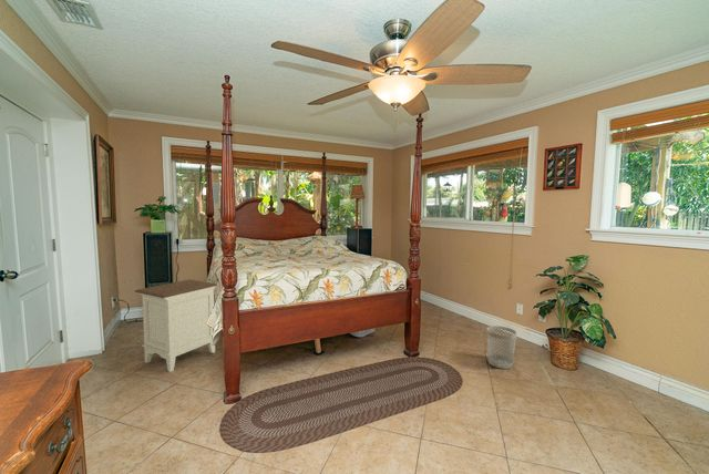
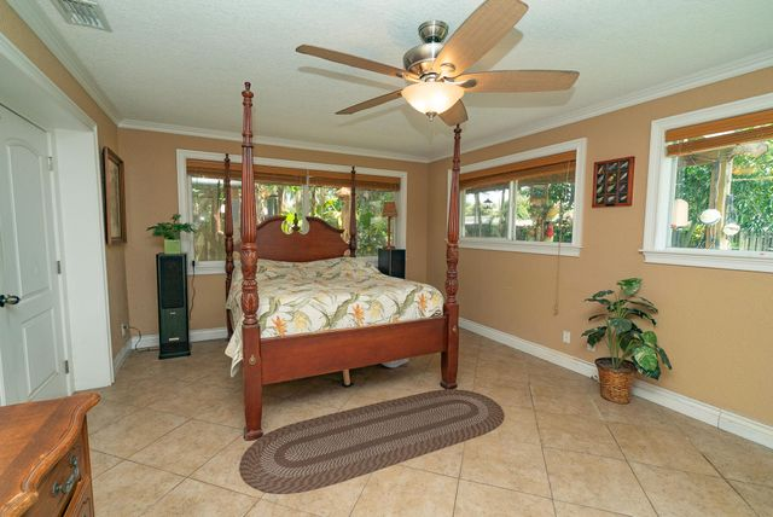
- wastebasket (501, 347)
- nightstand (178, 321)
